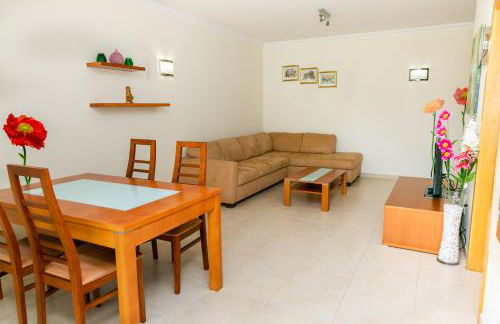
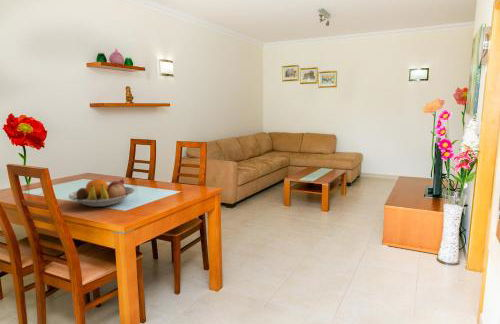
+ fruit bowl (102, 190)
